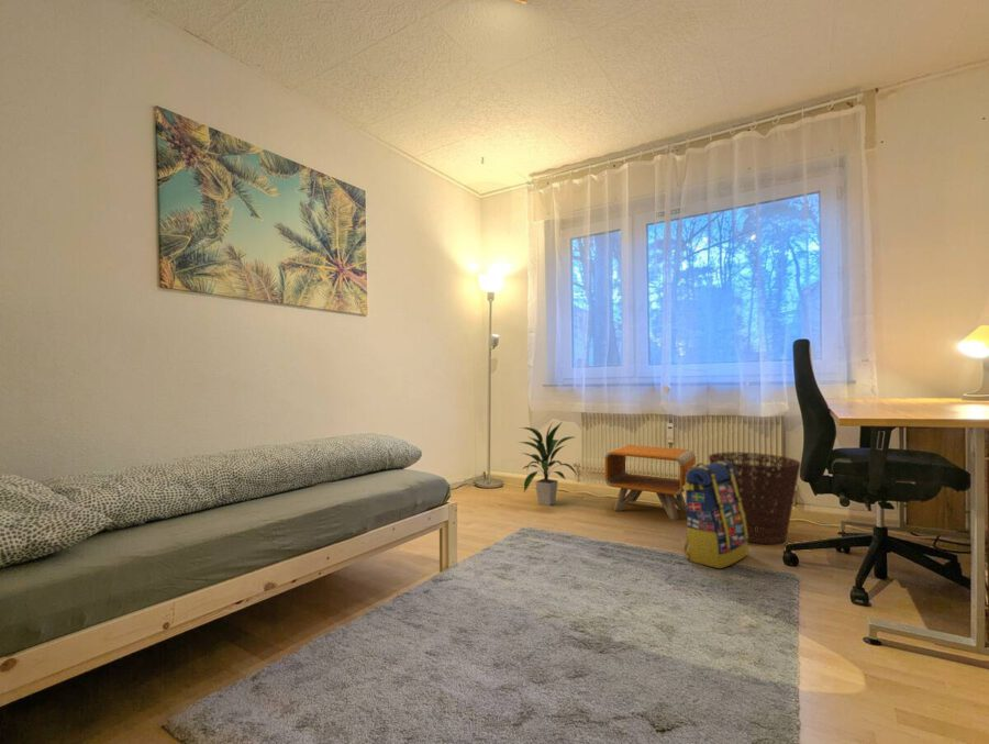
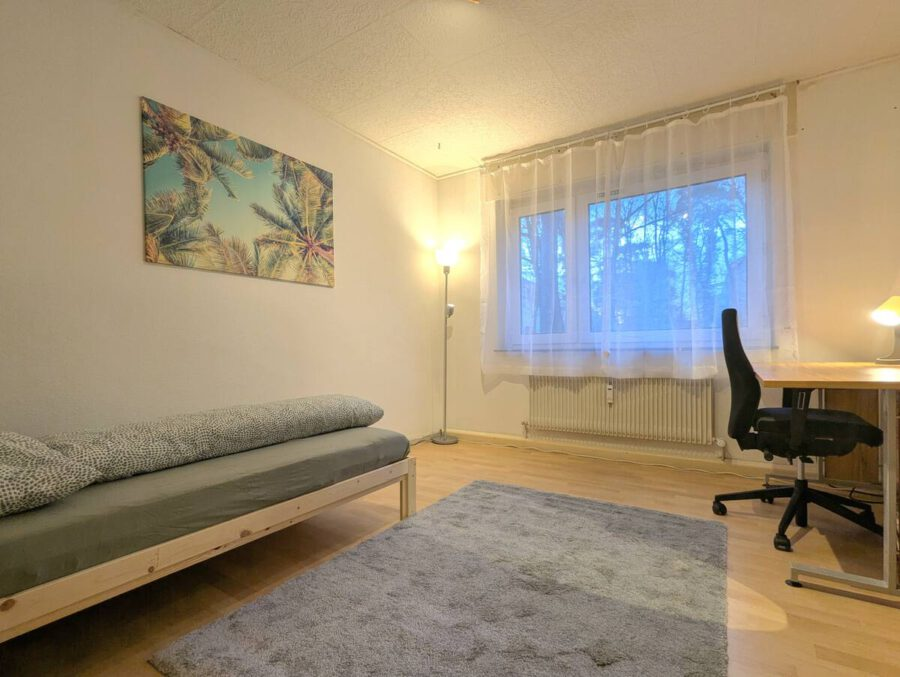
- indoor plant (543, 462)
- basket (753, 497)
- nightstand (649, 480)
- backpack (714, 510)
